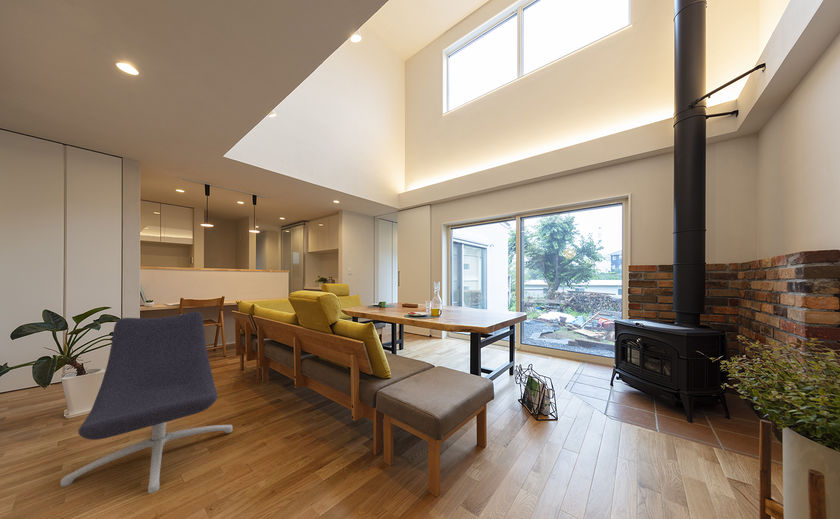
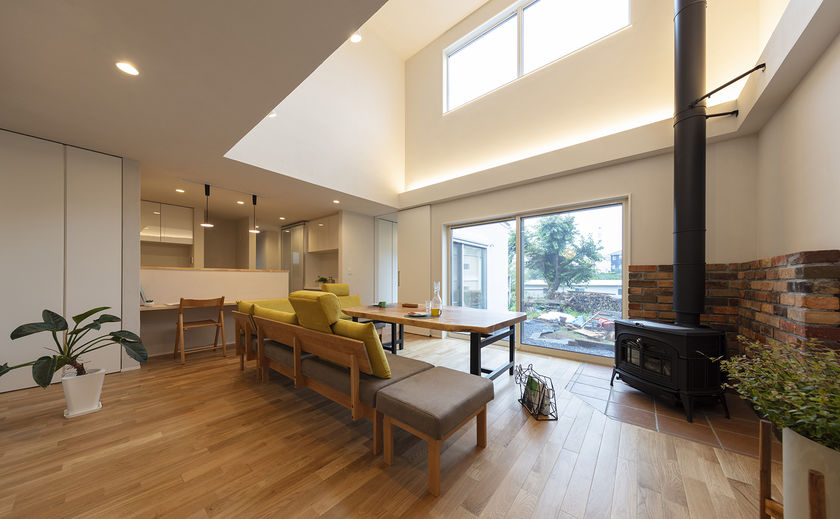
- lounge chair (158, 388)
